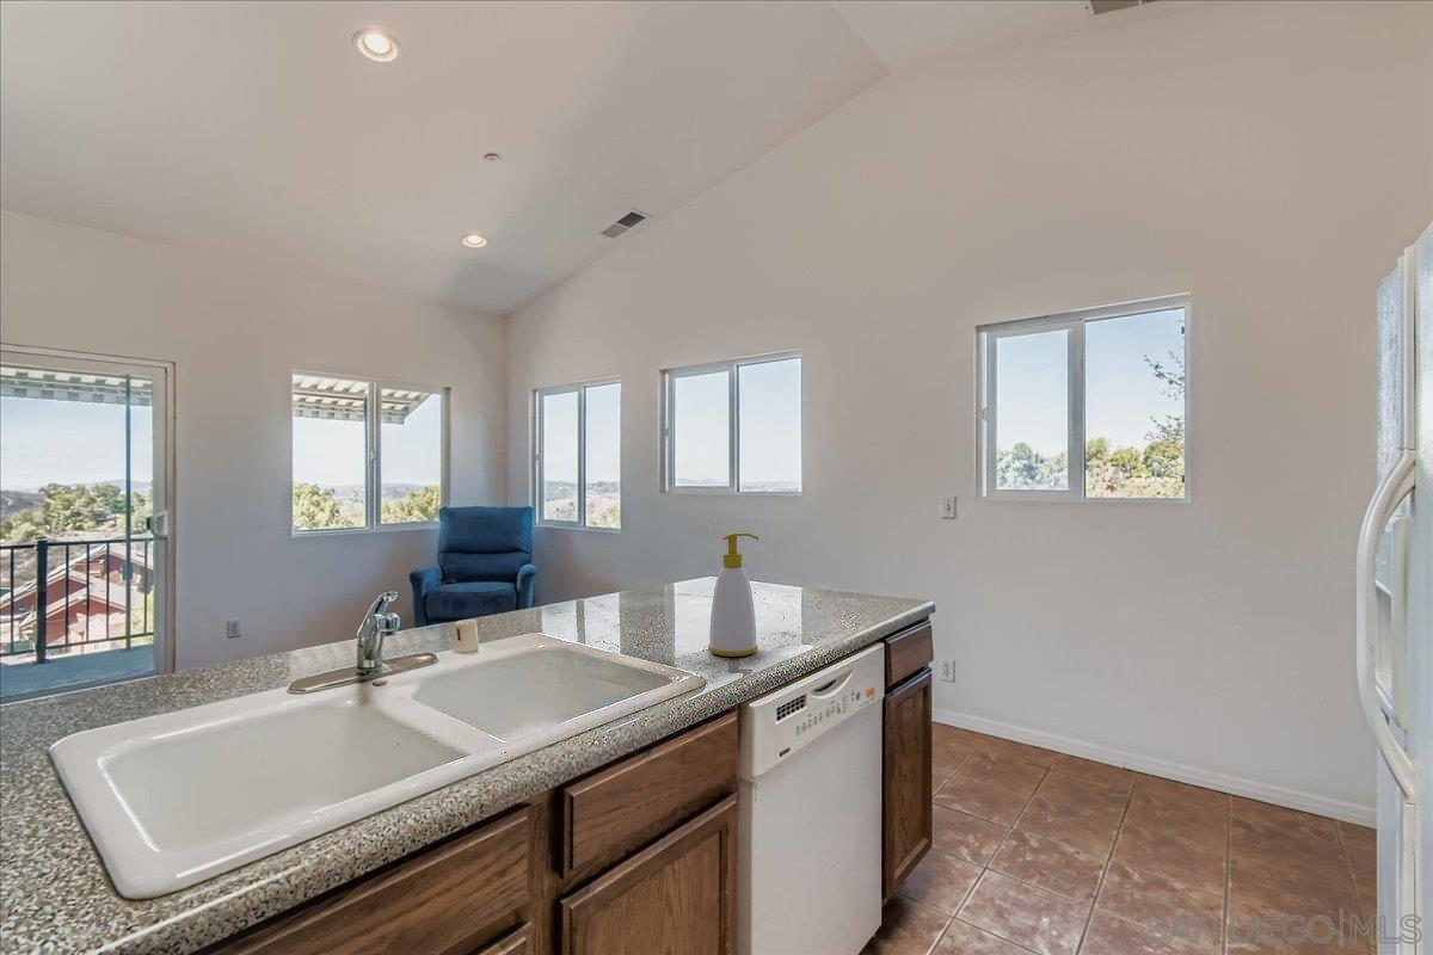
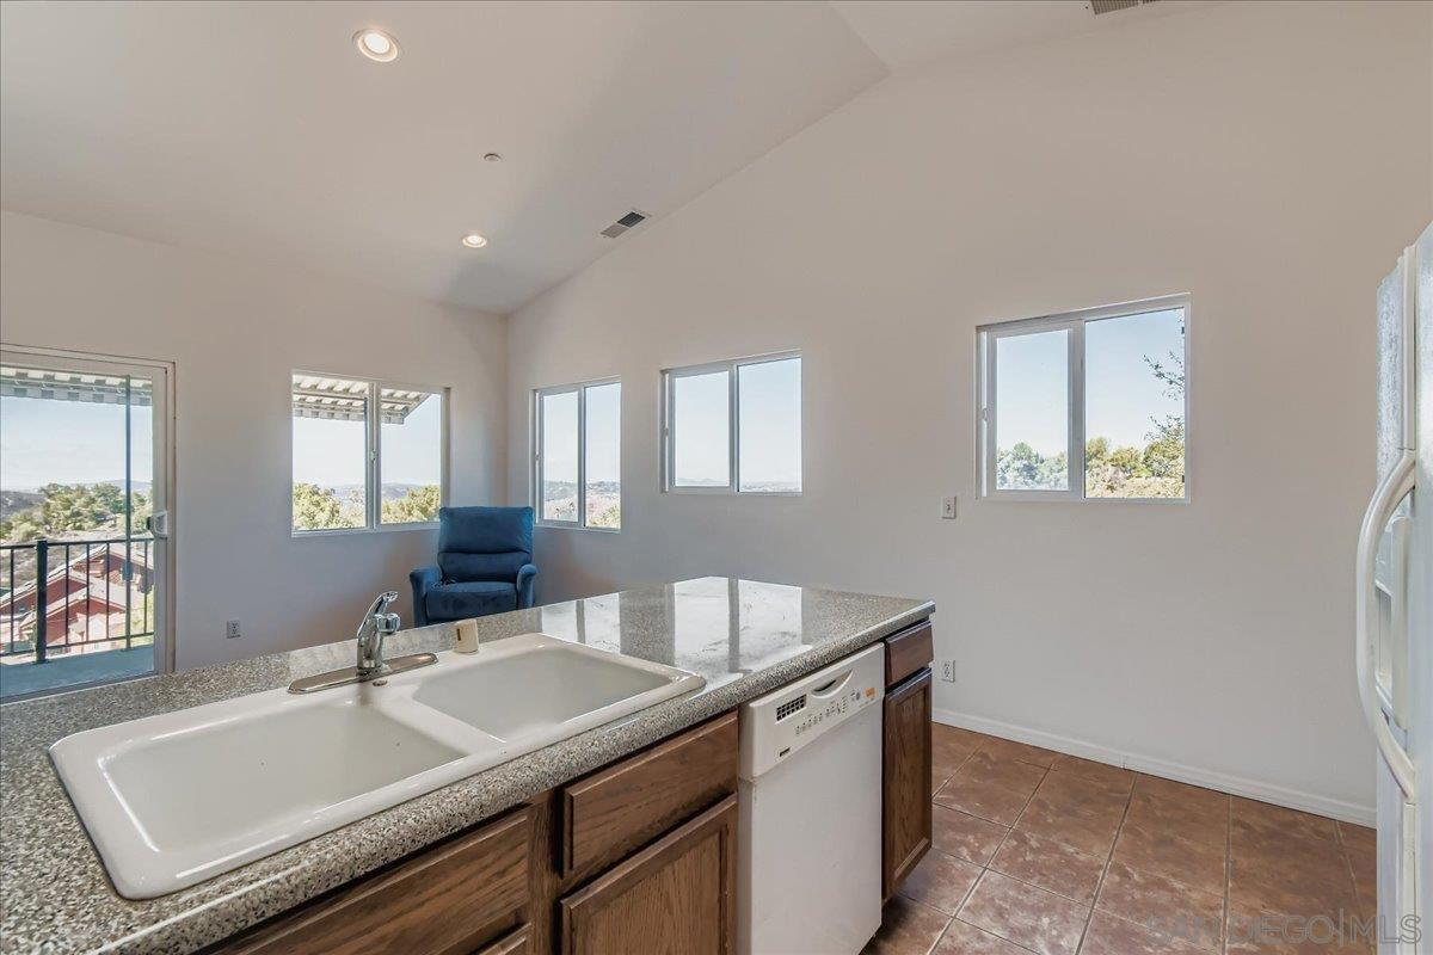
- soap bottle (733, 591)
